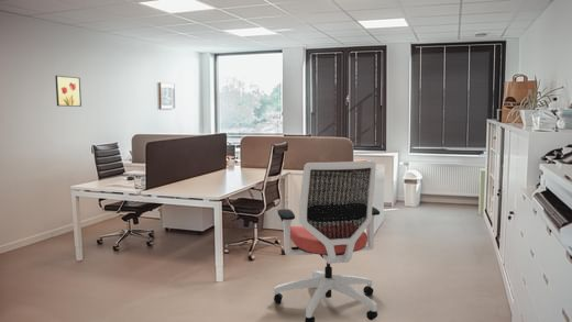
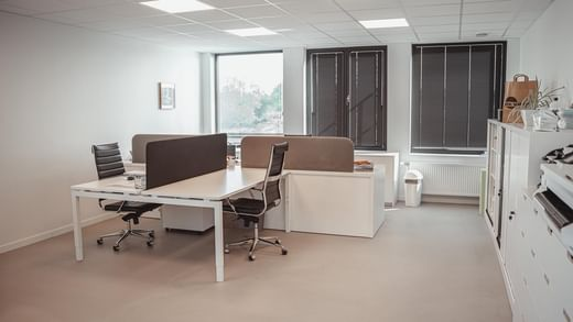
- office chair (327, 231)
- wall art (68, 91)
